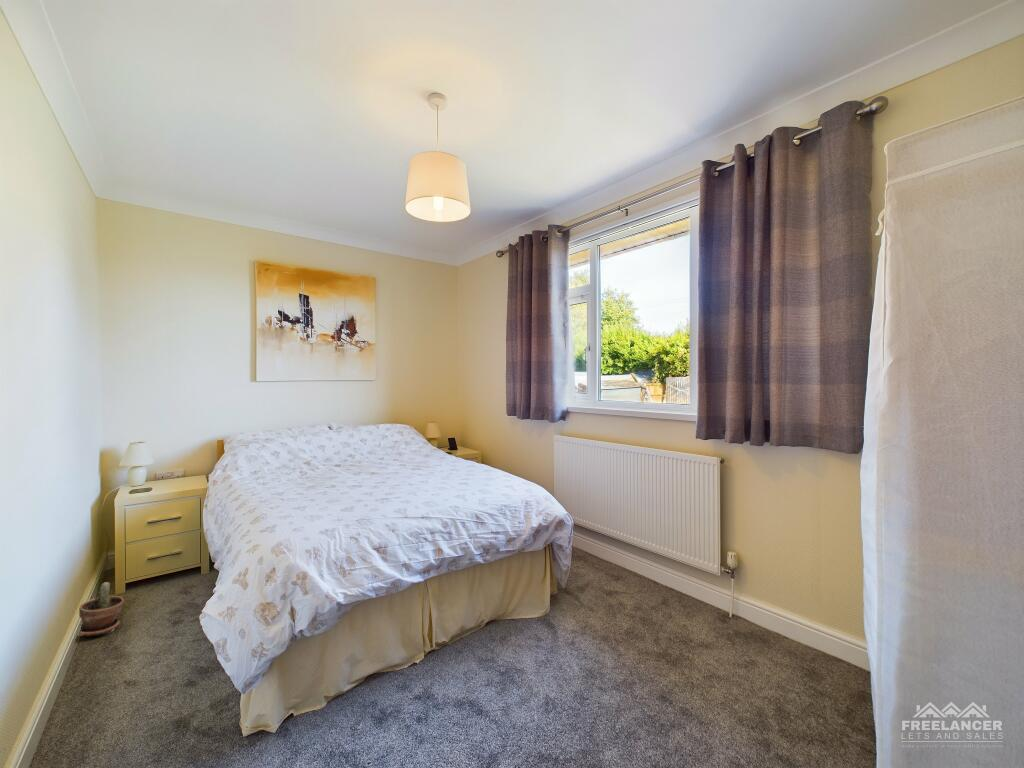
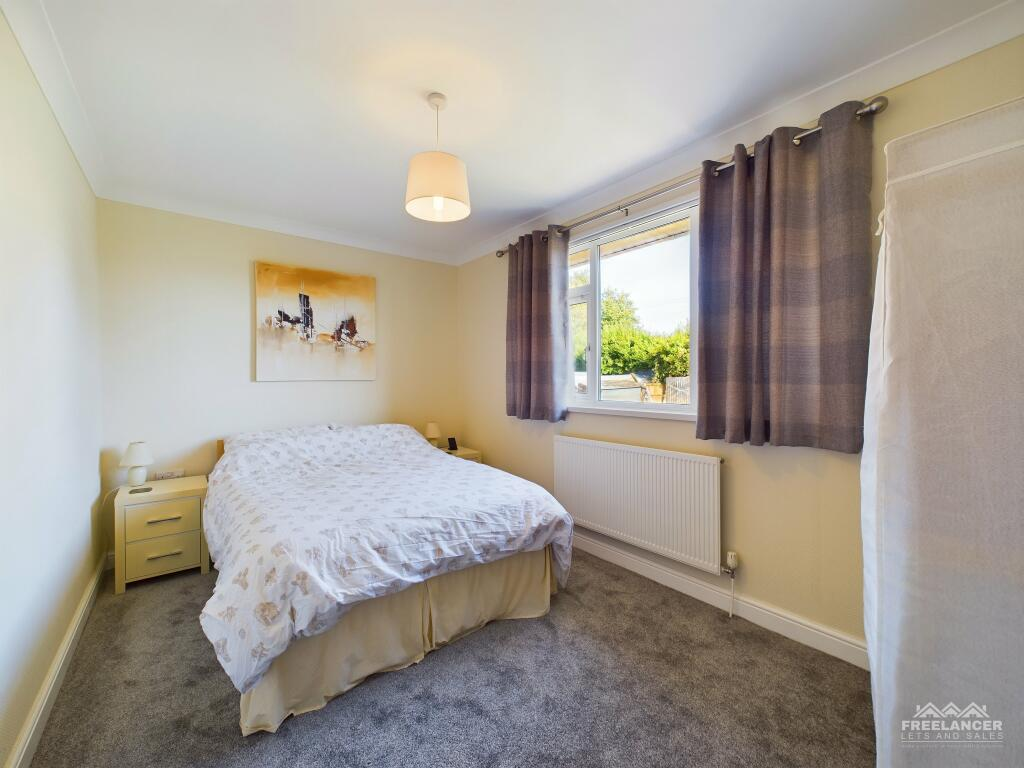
- potted plant (100, 605)
